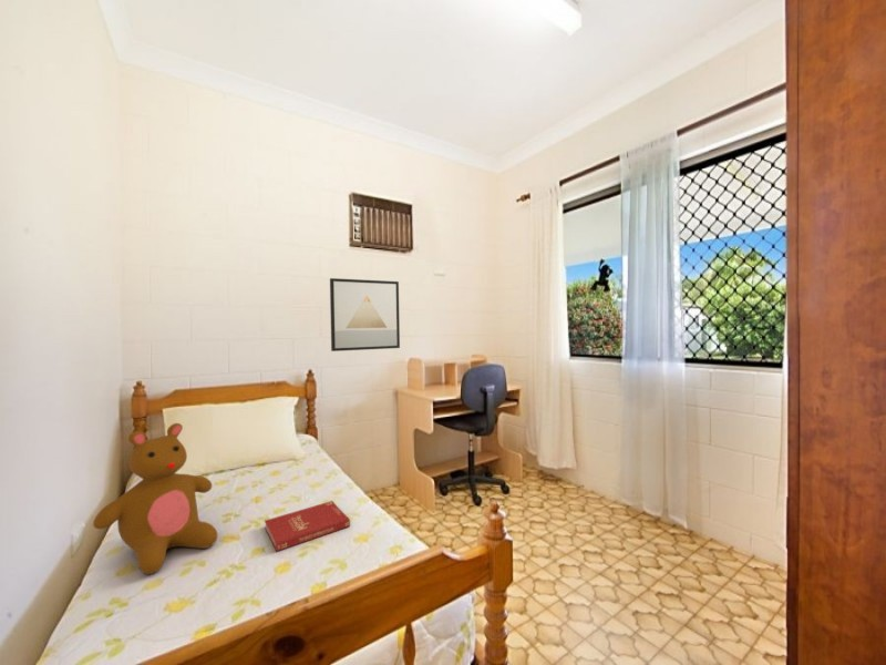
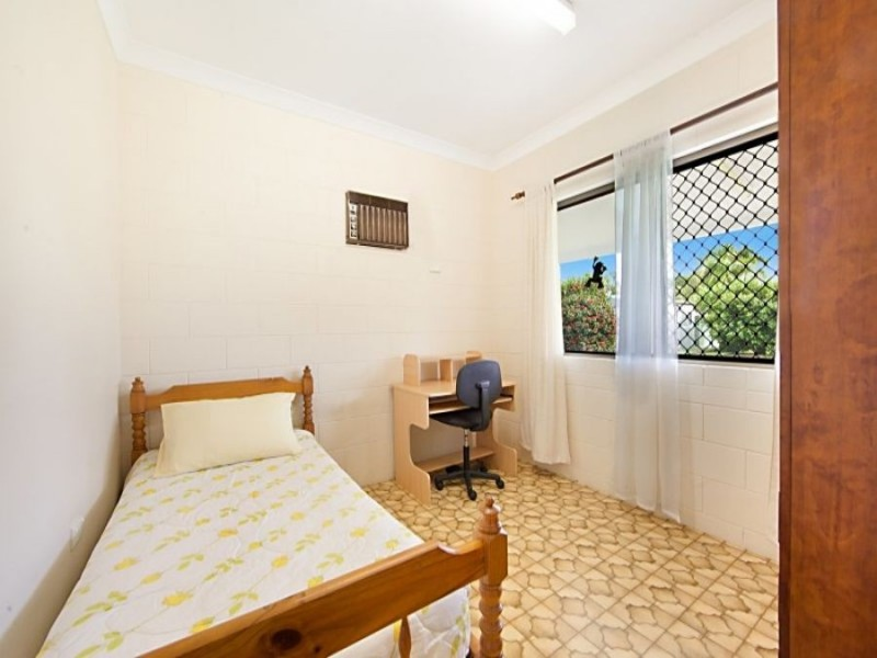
- teddy bear (165, 490)
- wall art (365, 315)
- book (307, 523)
